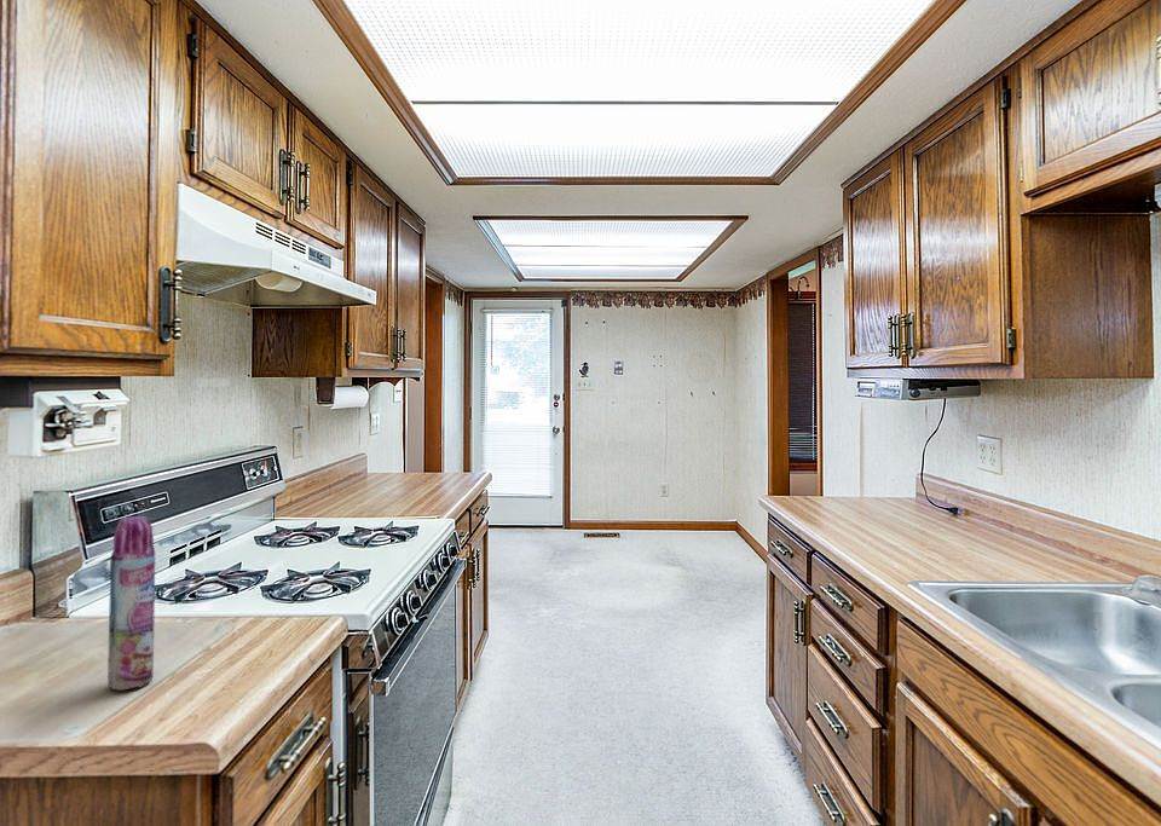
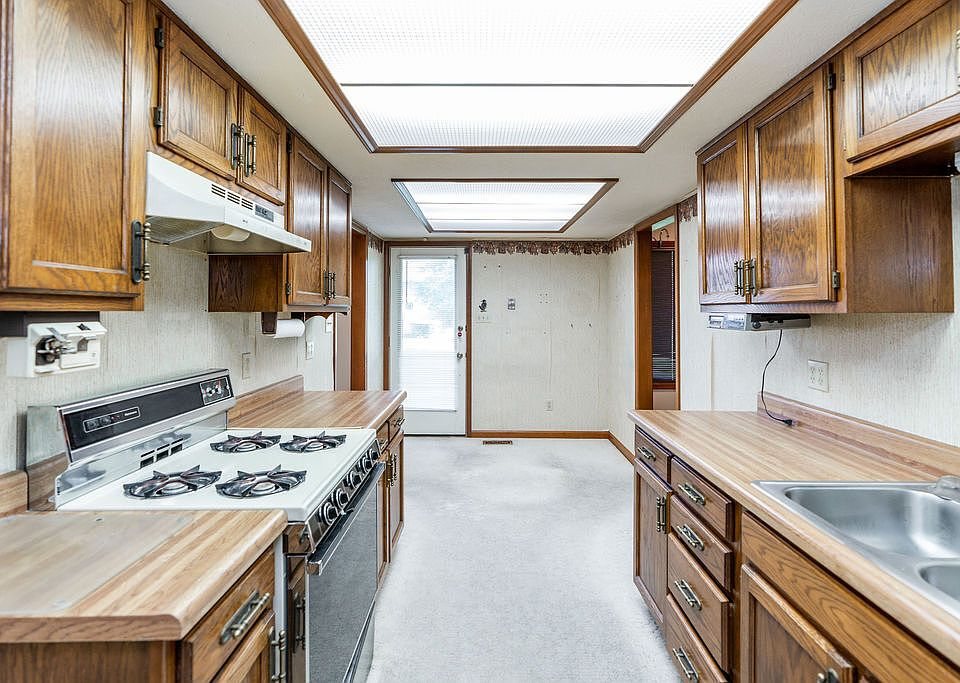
- whipped cream can (132, 600)
